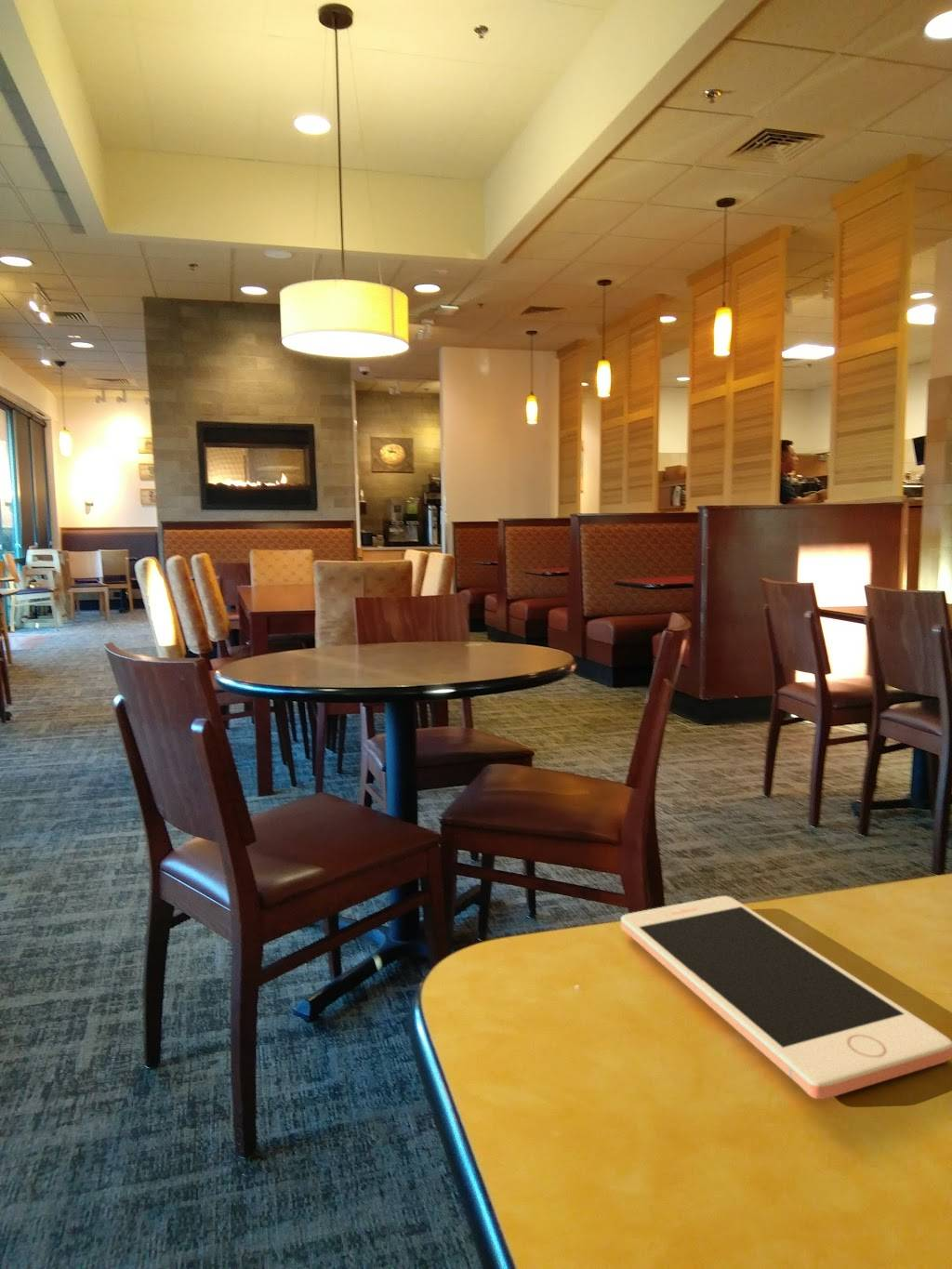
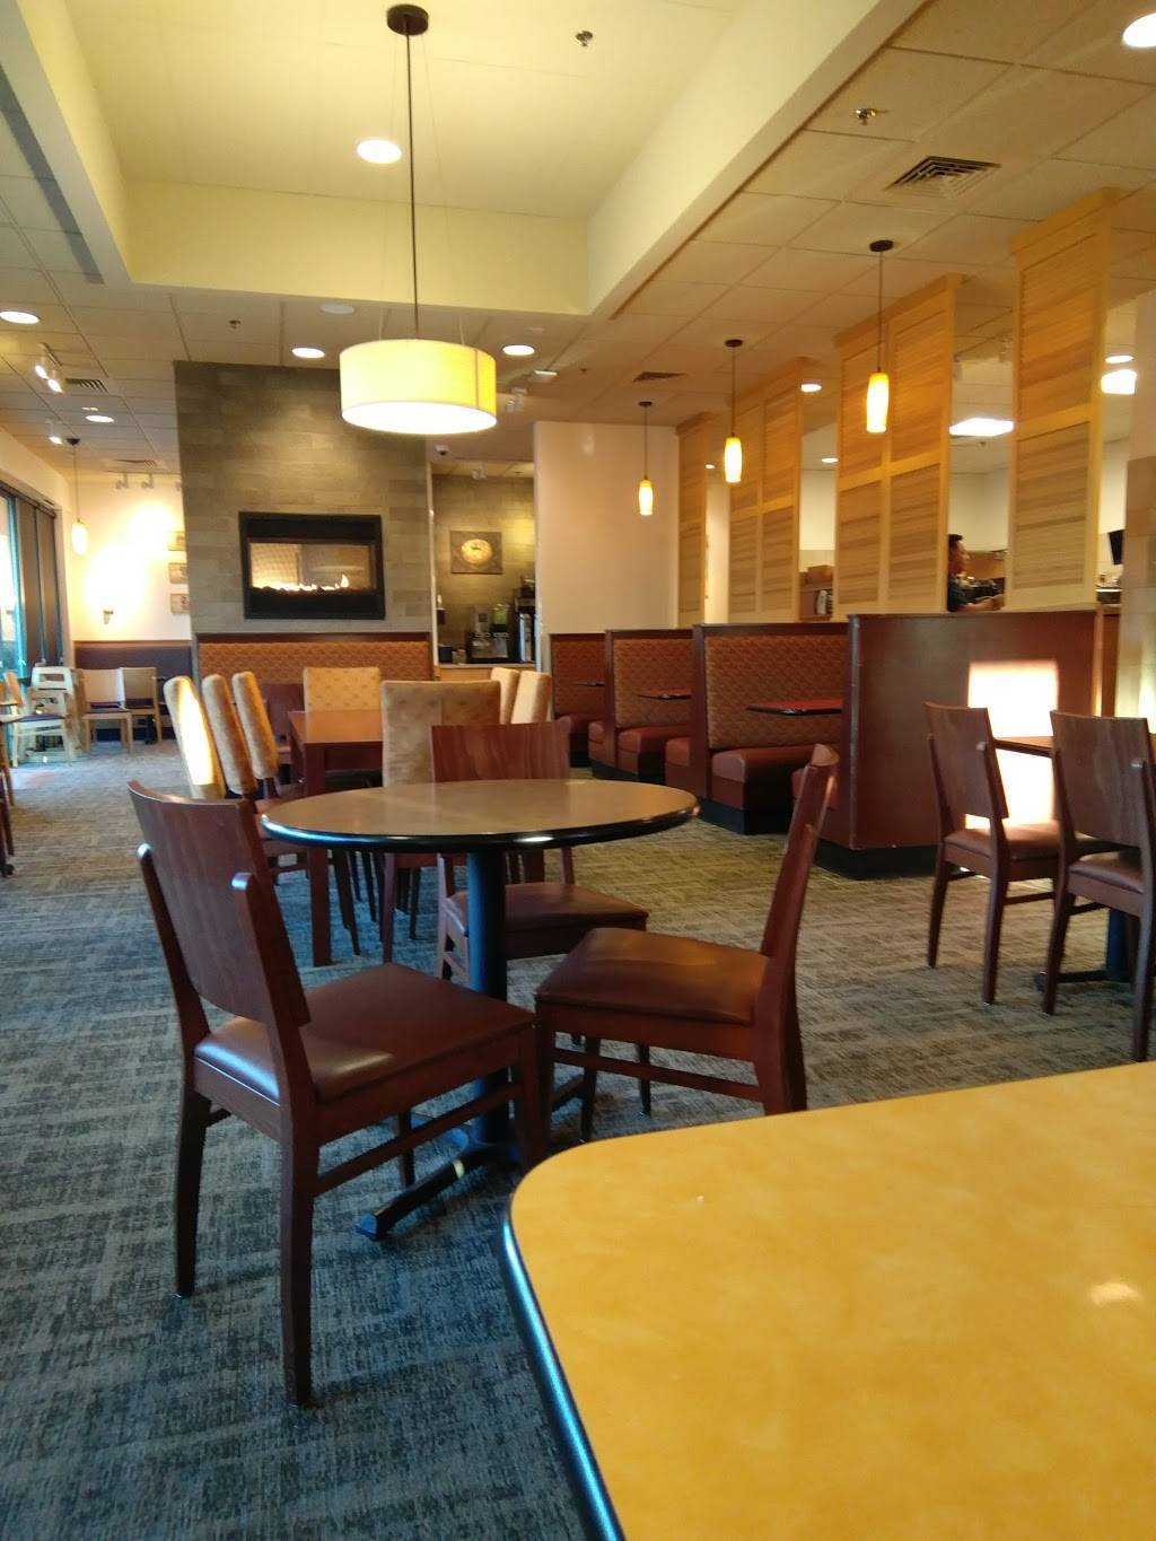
- cell phone (761, 976)
